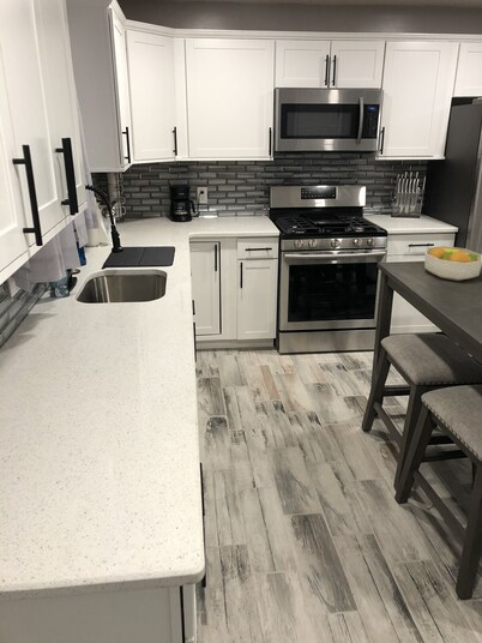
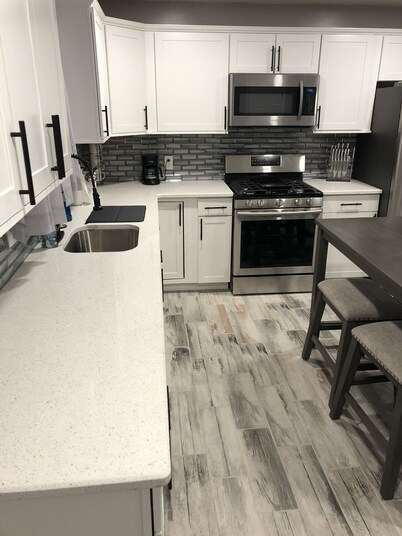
- fruit bowl (452, 259)
